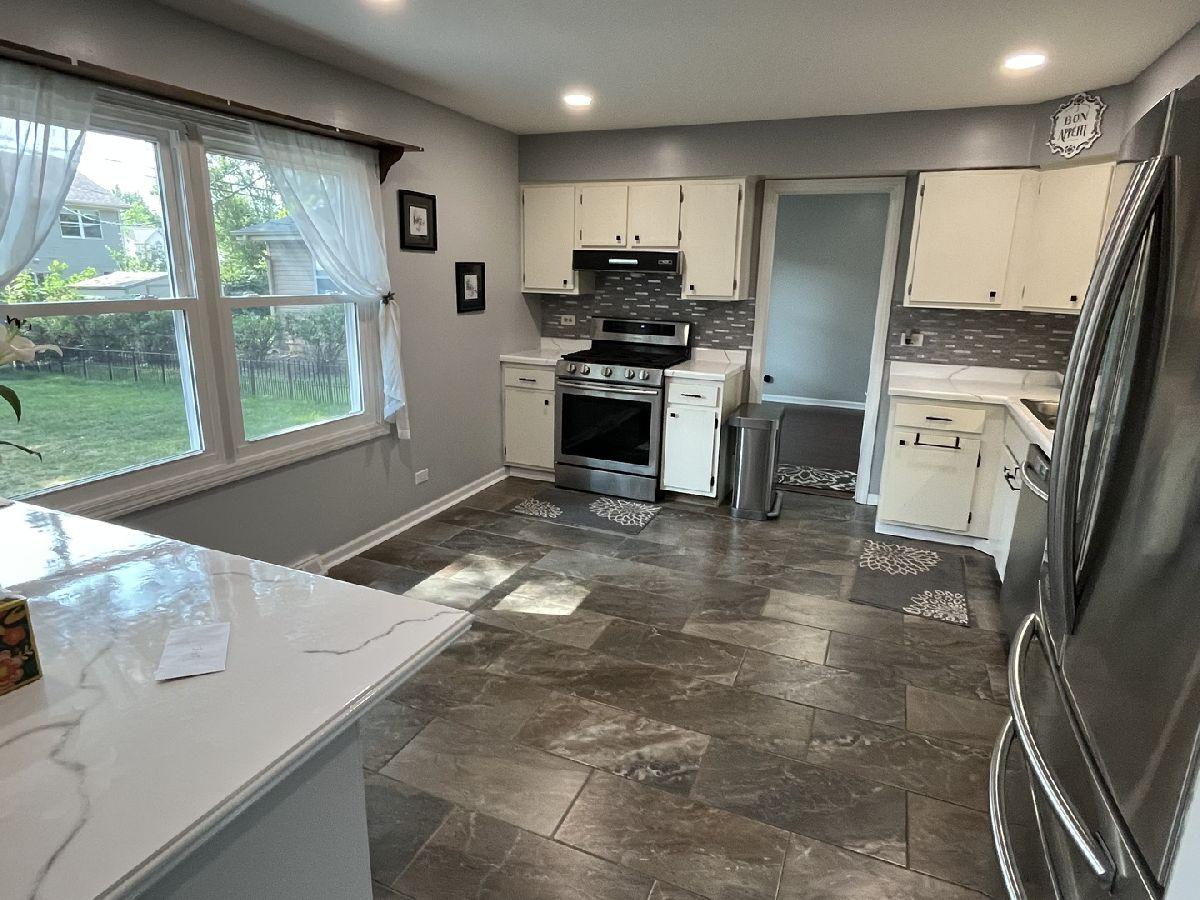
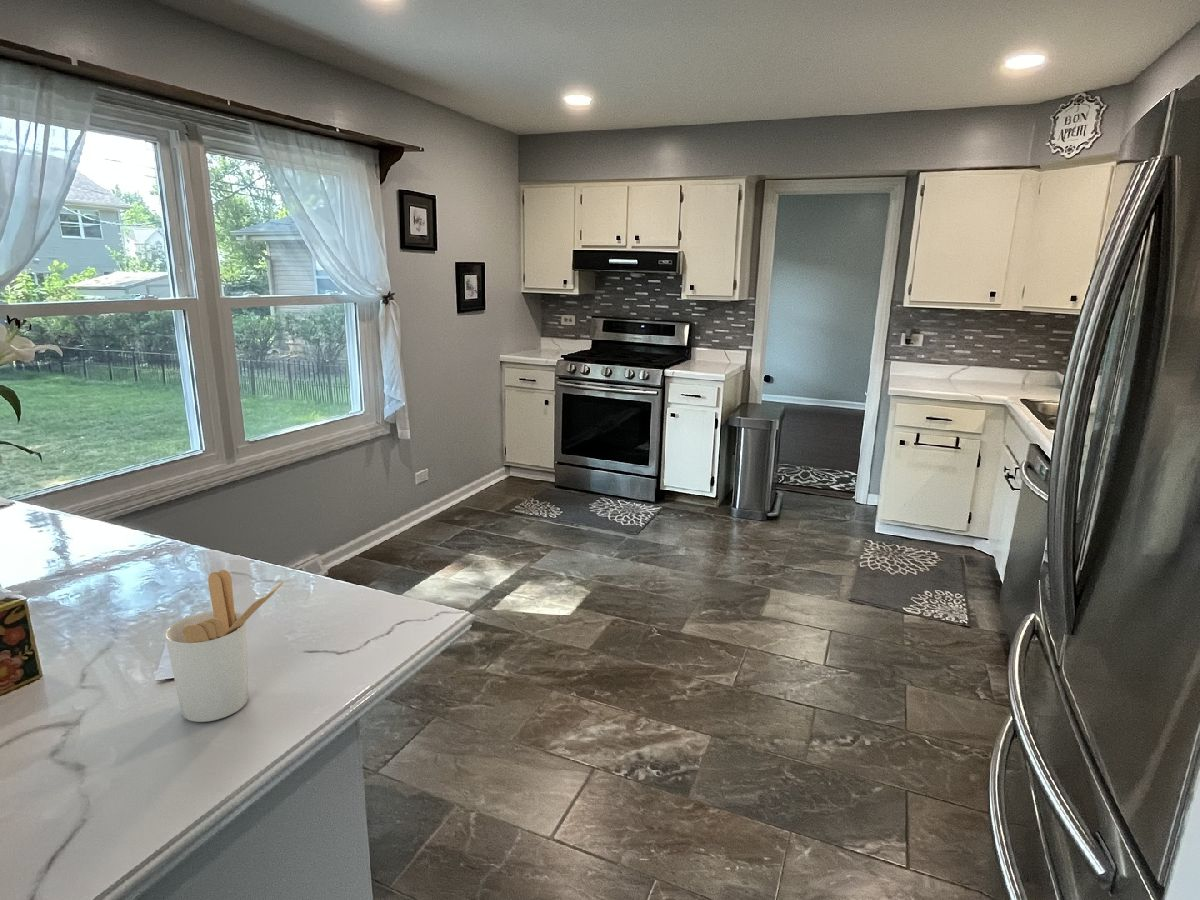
+ utensil holder (228, 645)
